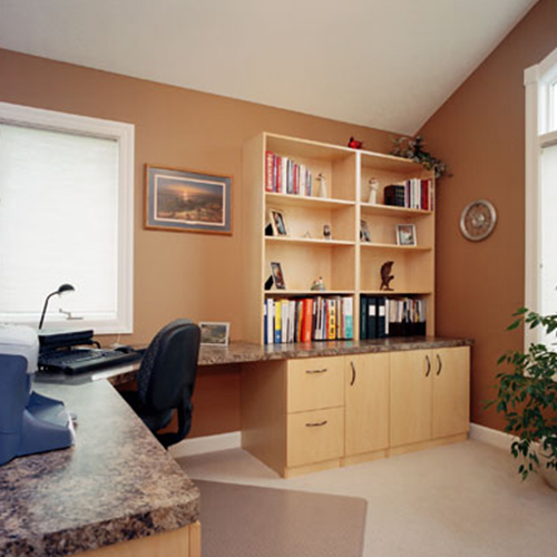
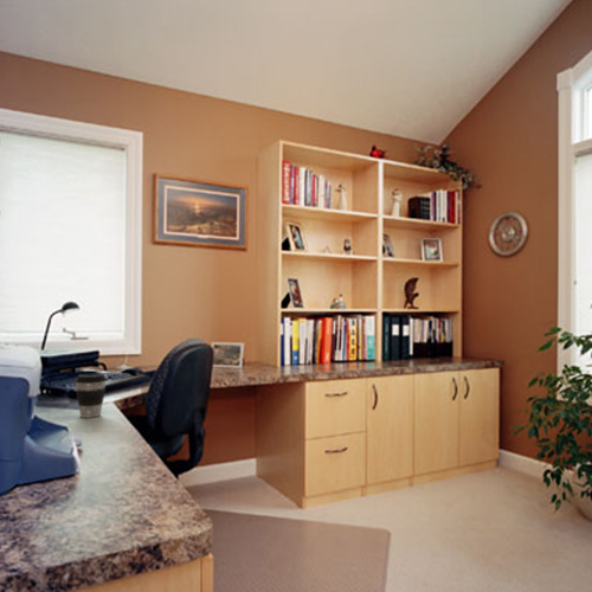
+ coffee cup (90, 394)
